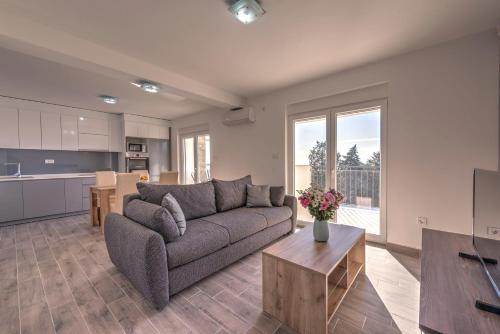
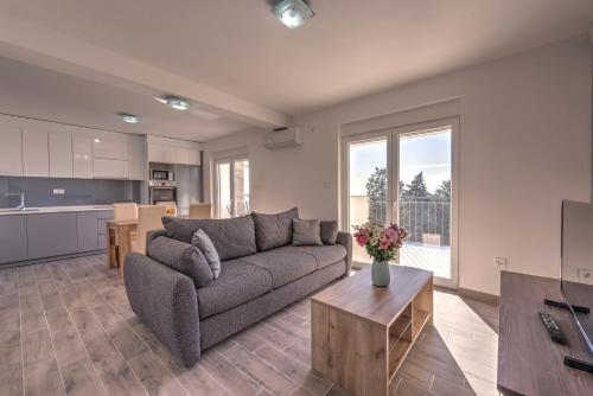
+ remote control (550, 325)
